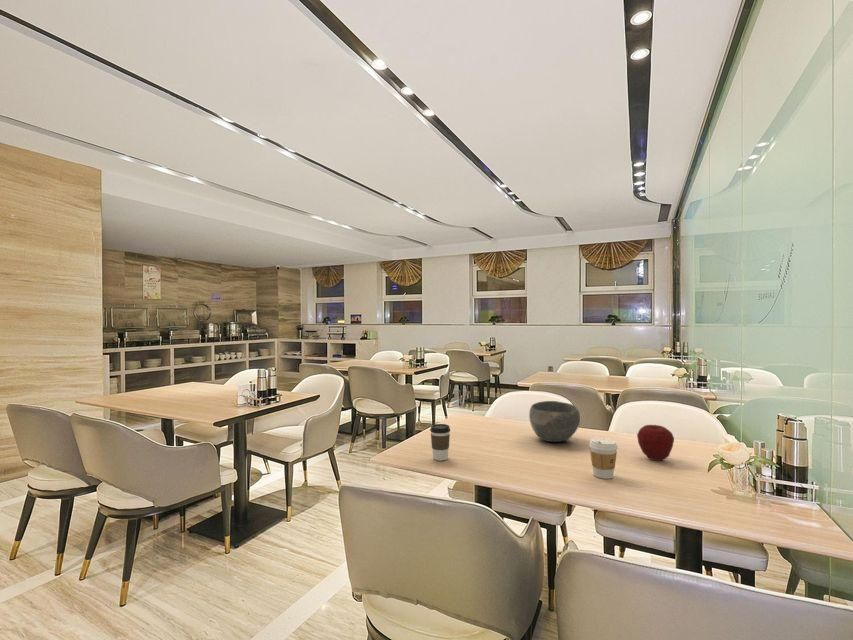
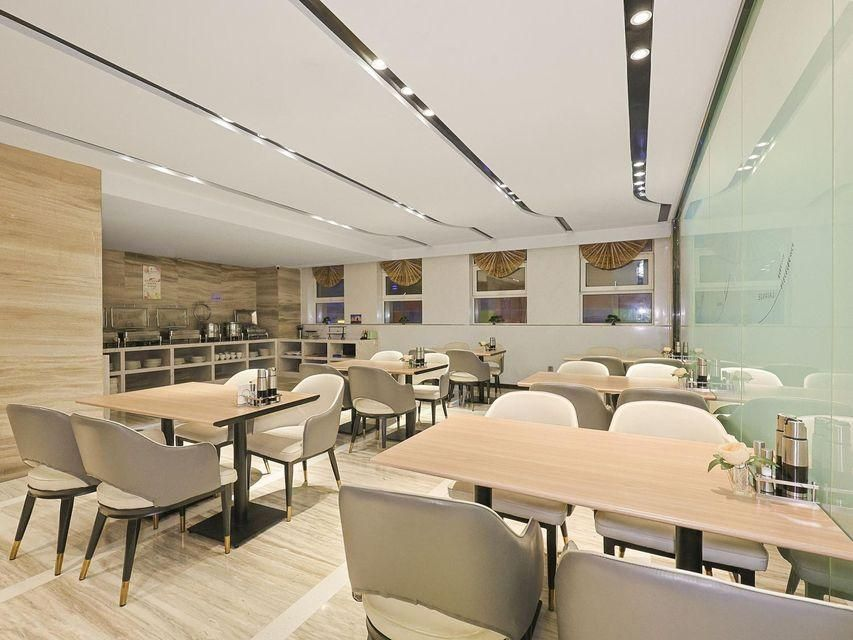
- coffee cup (603, 457)
- coffee cup (440, 442)
- apple (655, 441)
- bowl (554, 422)
